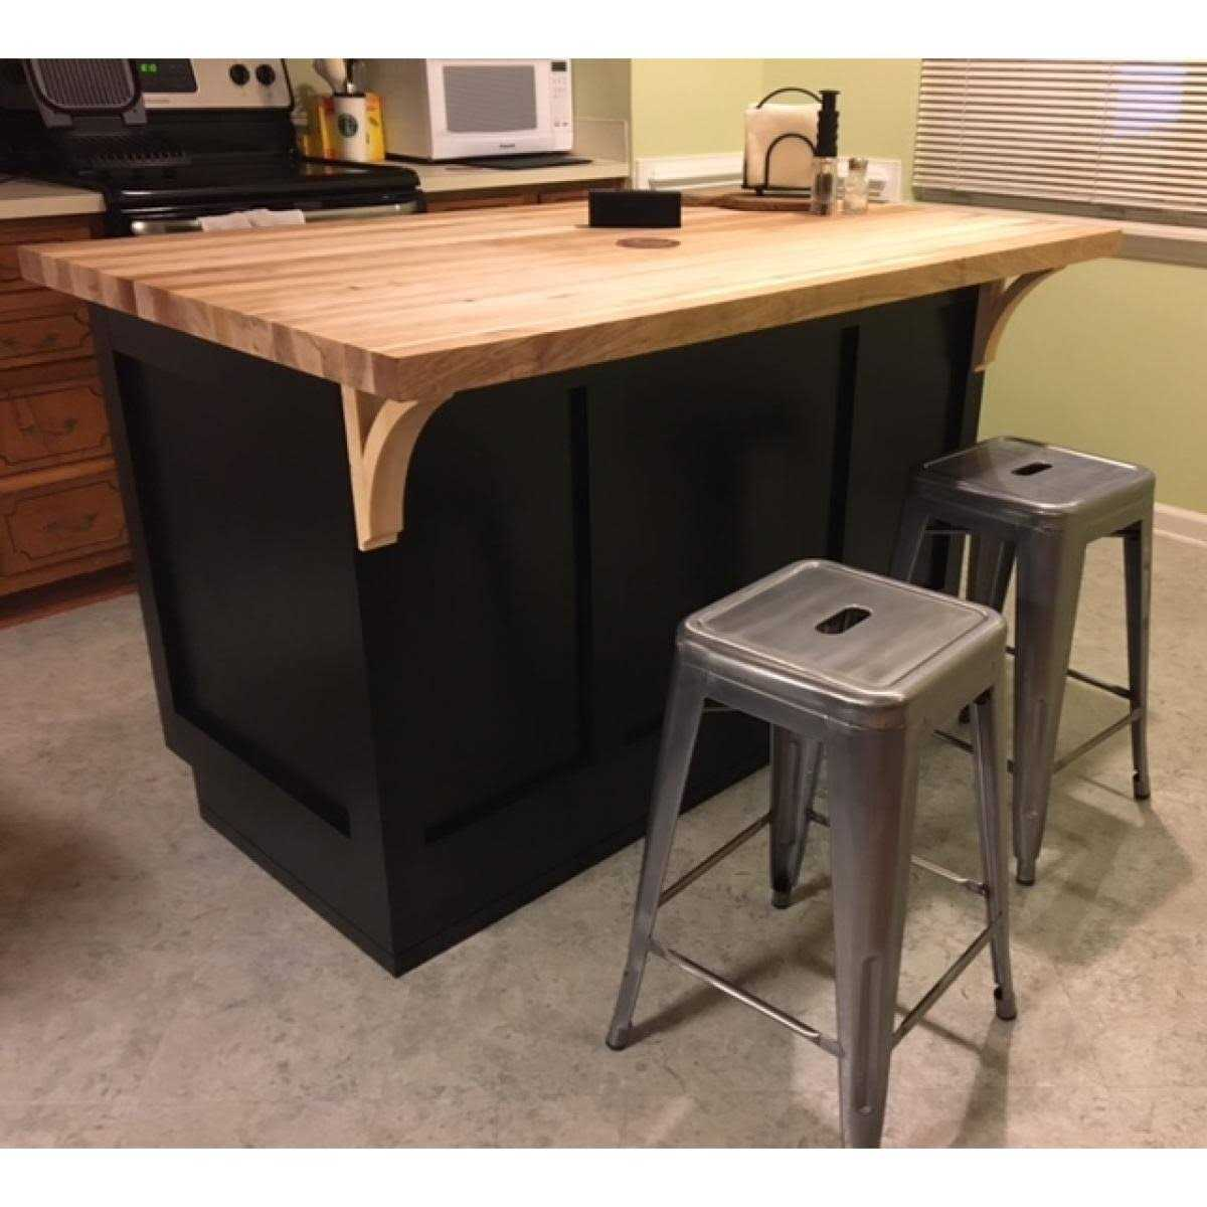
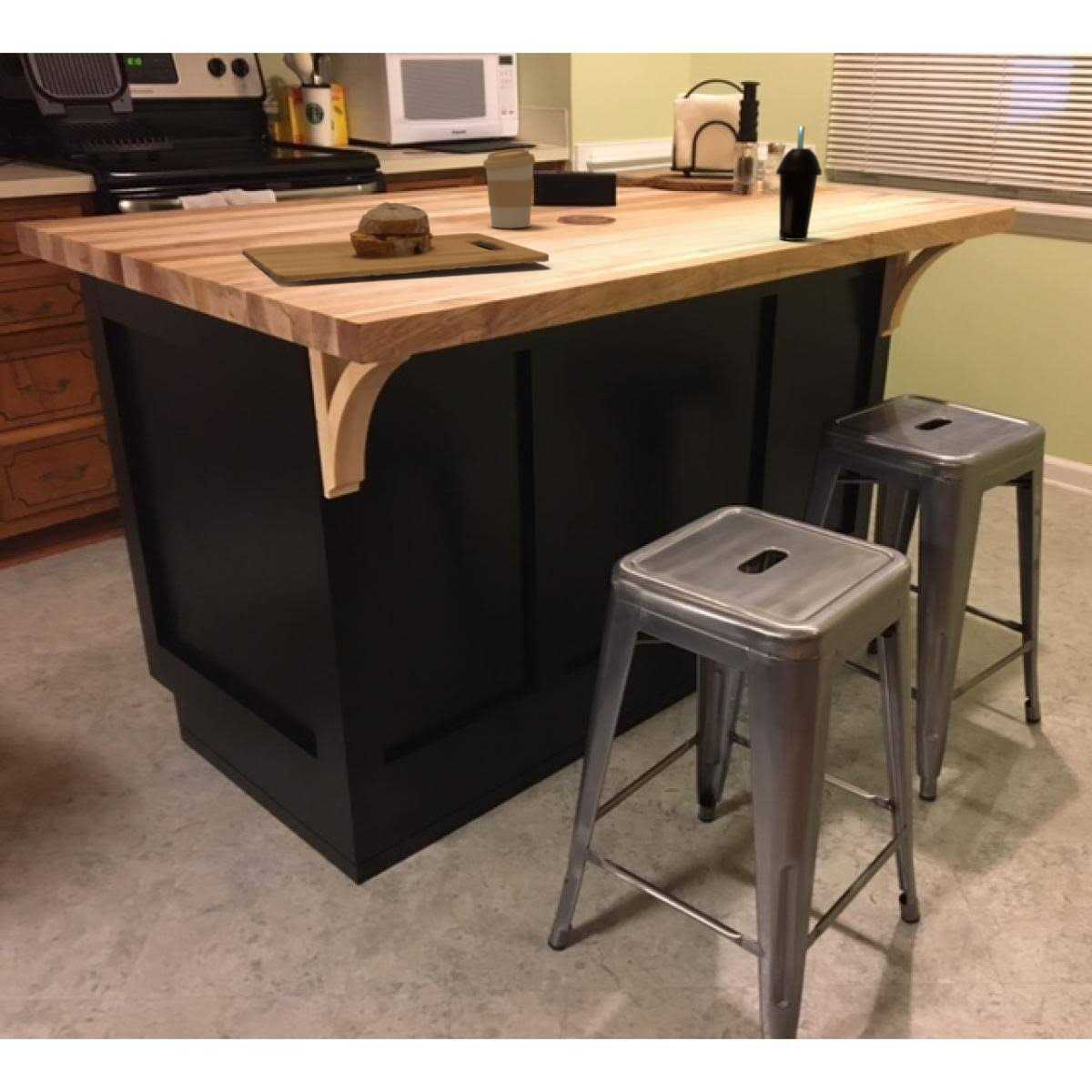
+ cup (797, 183)
+ coffee cup (510, 187)
+ cutting board (389, 231)
